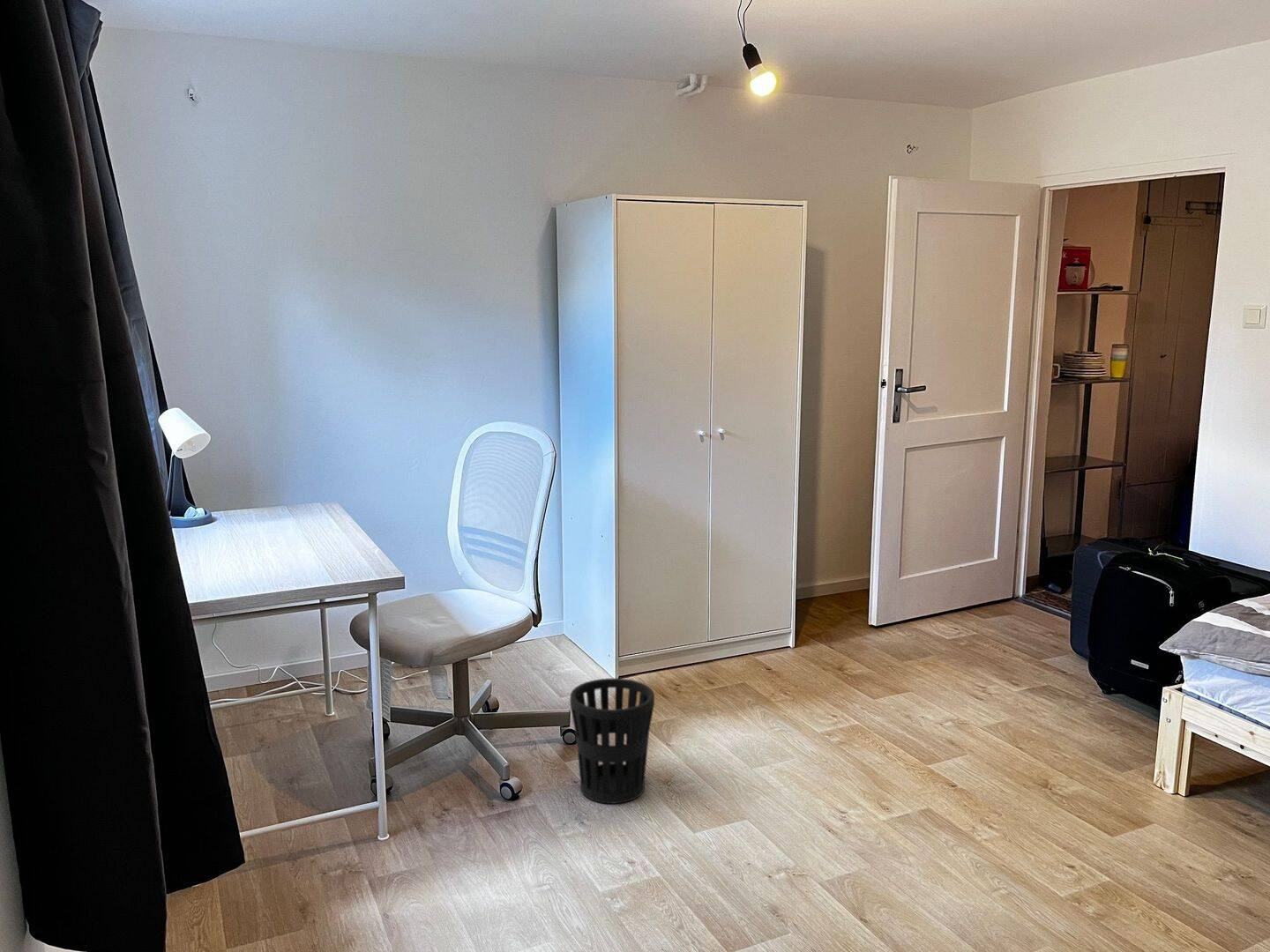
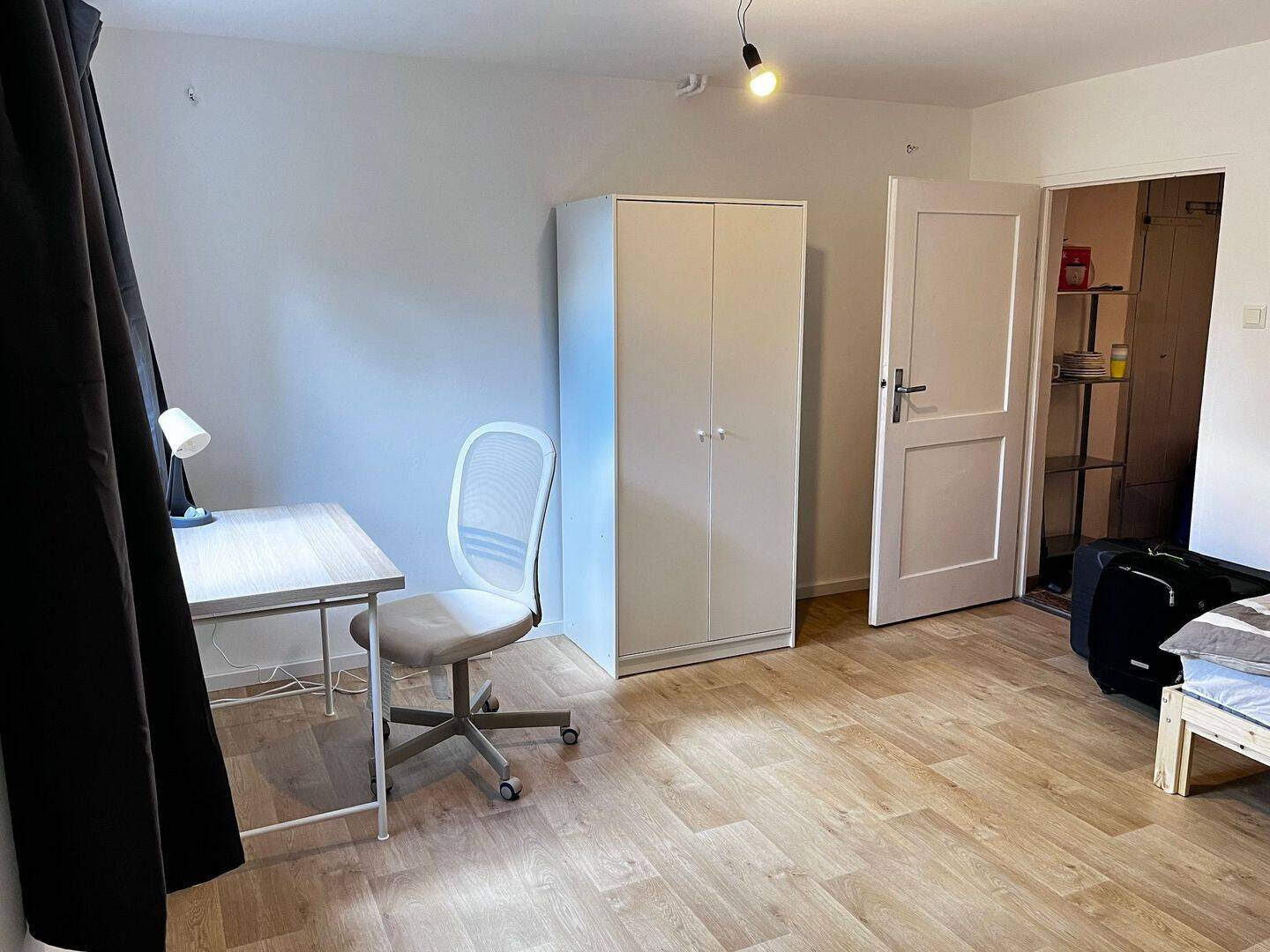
- wastebasket (615, 740)
